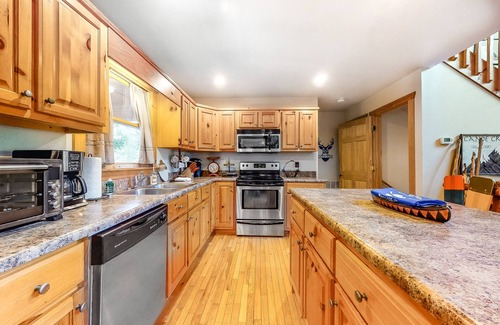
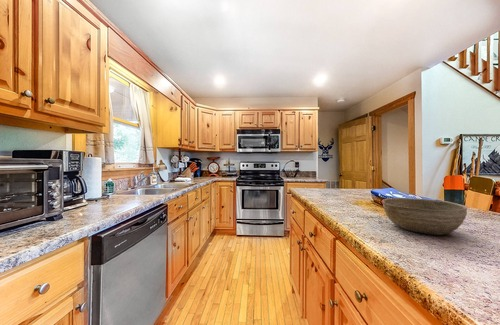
+ bowl (420, 215)
